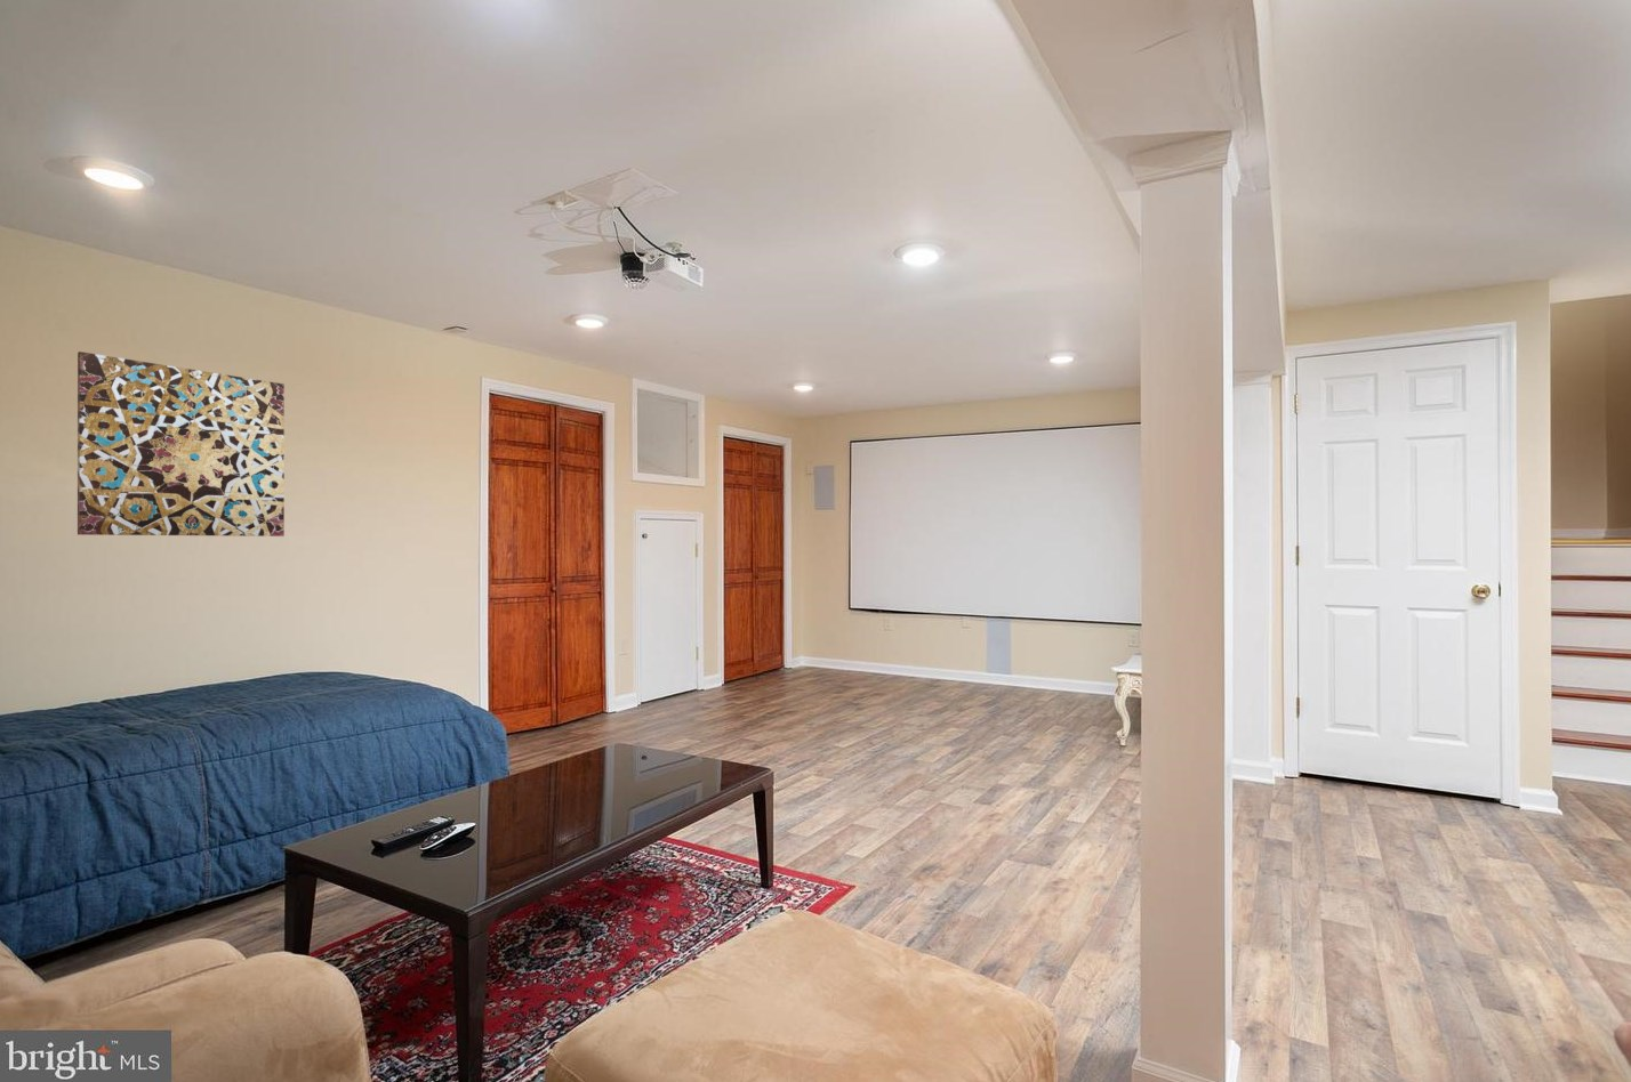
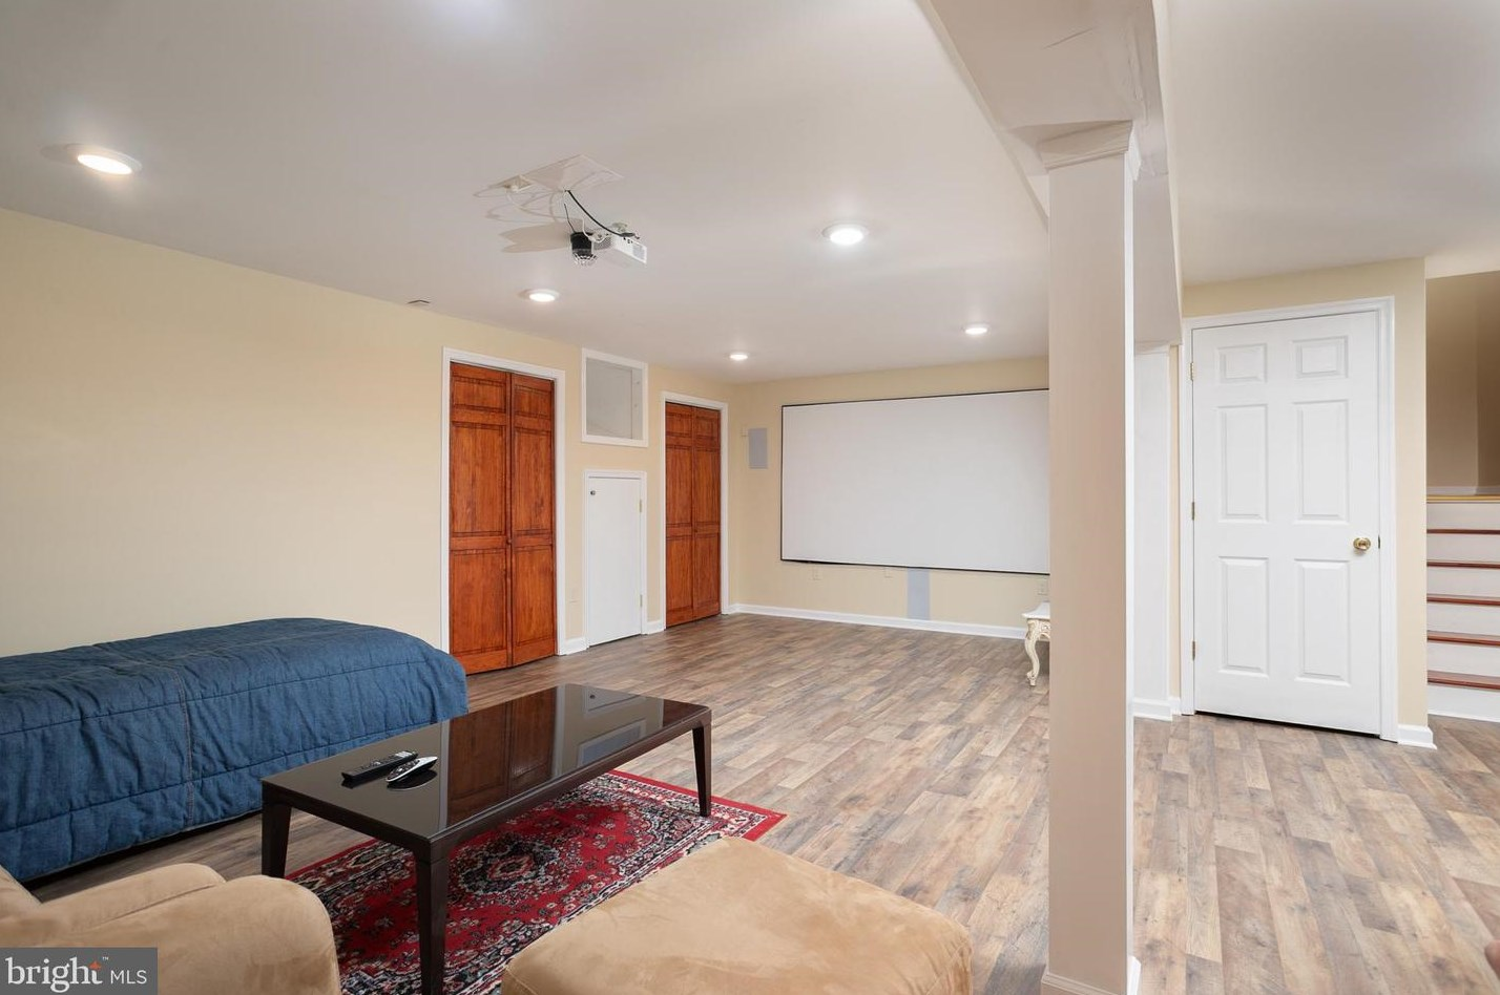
- wall art (190, 452)
